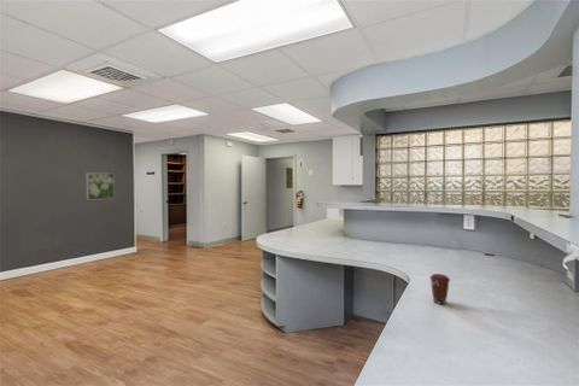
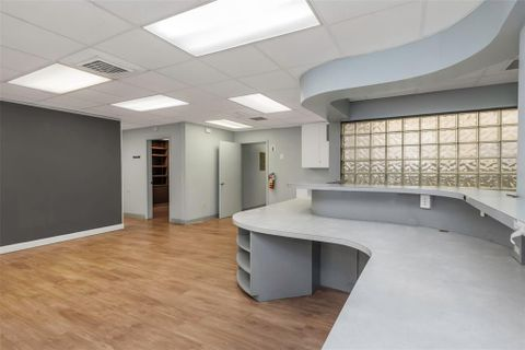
- coffee cup (439, 288)
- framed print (100, 186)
